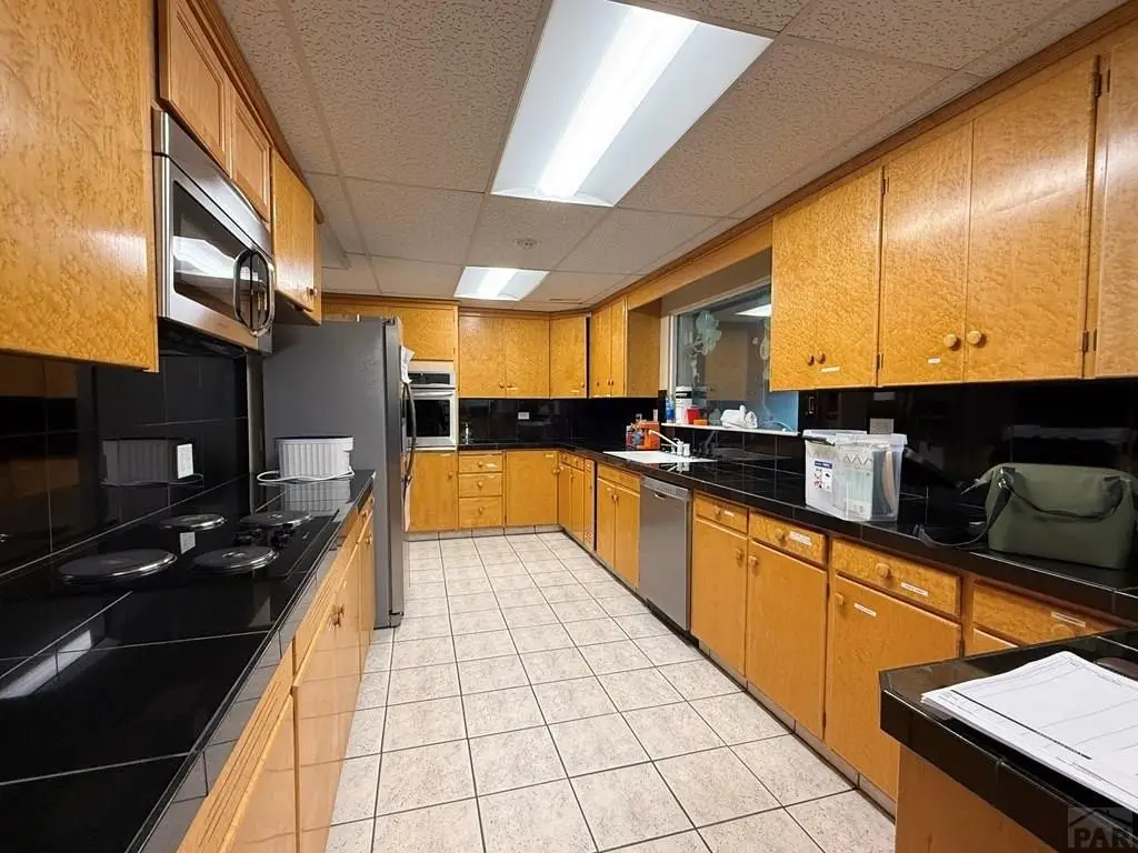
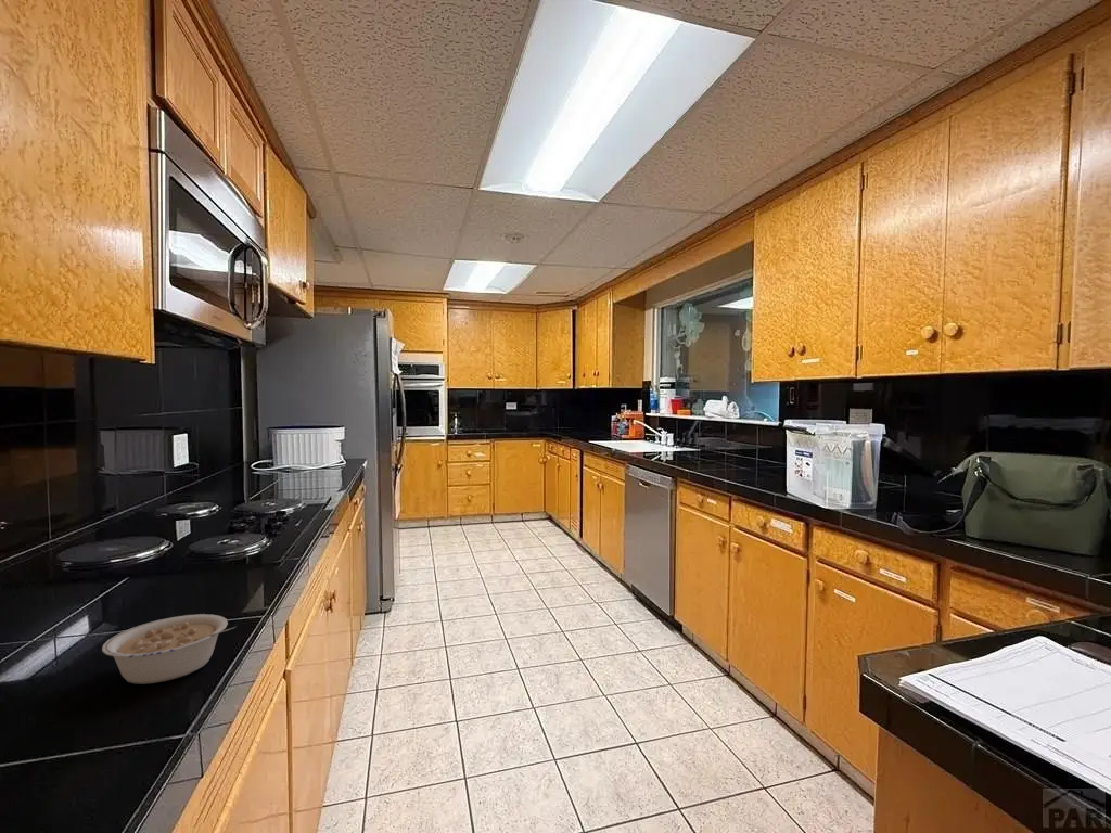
+ legume (174, 645)
